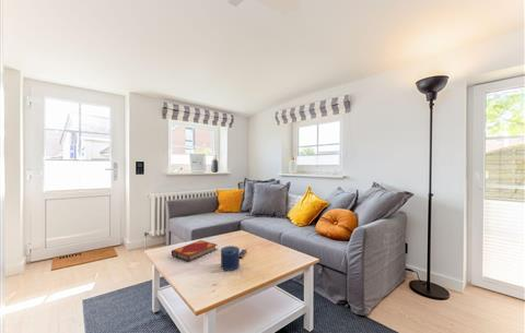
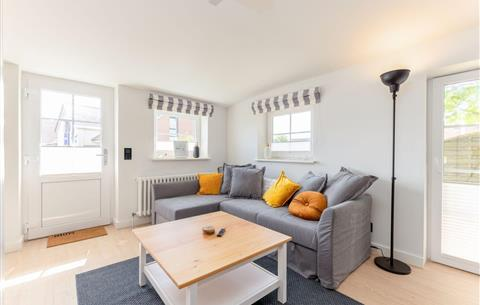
- hardback book (195, 249)
- candle (230, 258)
